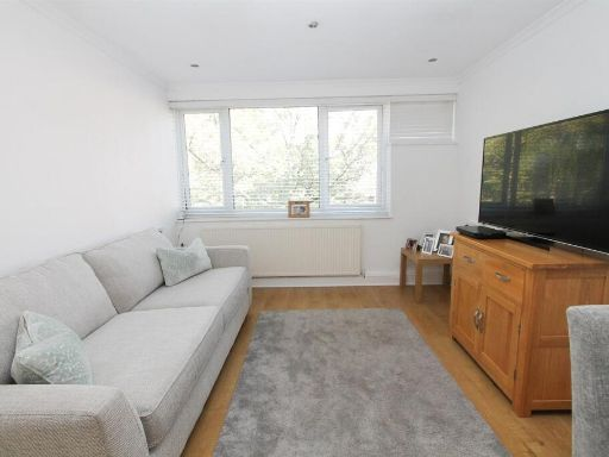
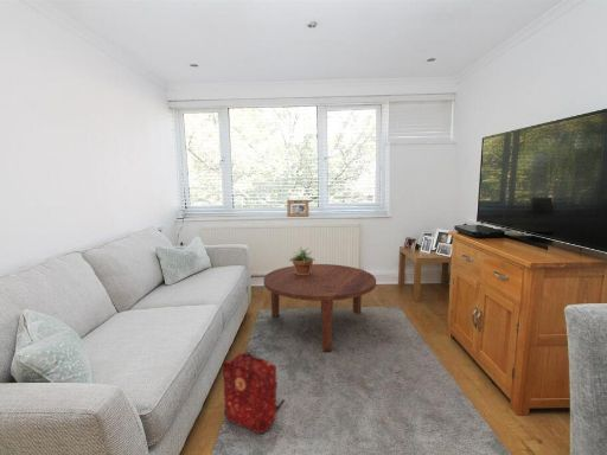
+ backpack (250, 383)
+ coffee table (319, 300)
+ potted plant (304, 259)
